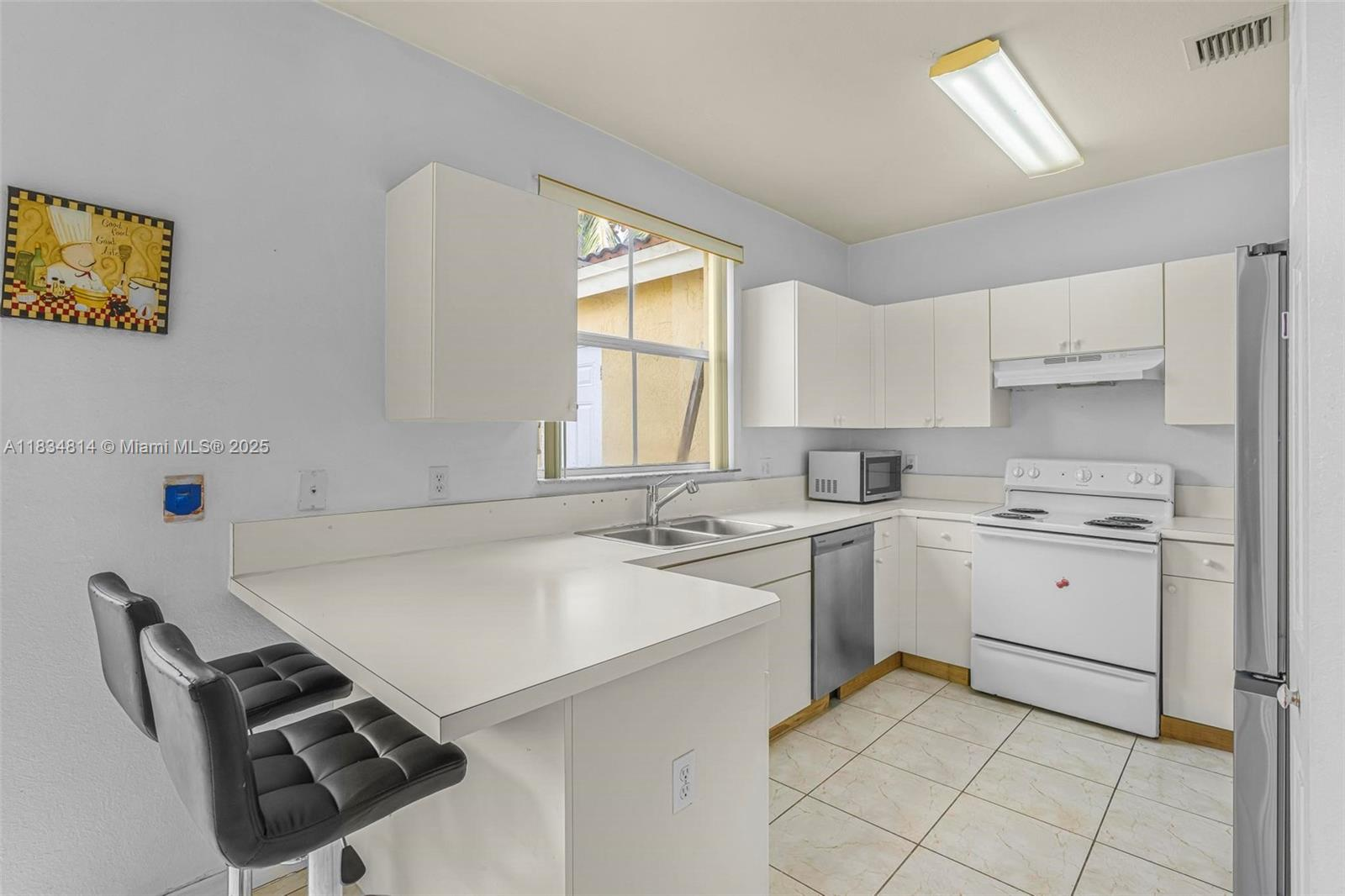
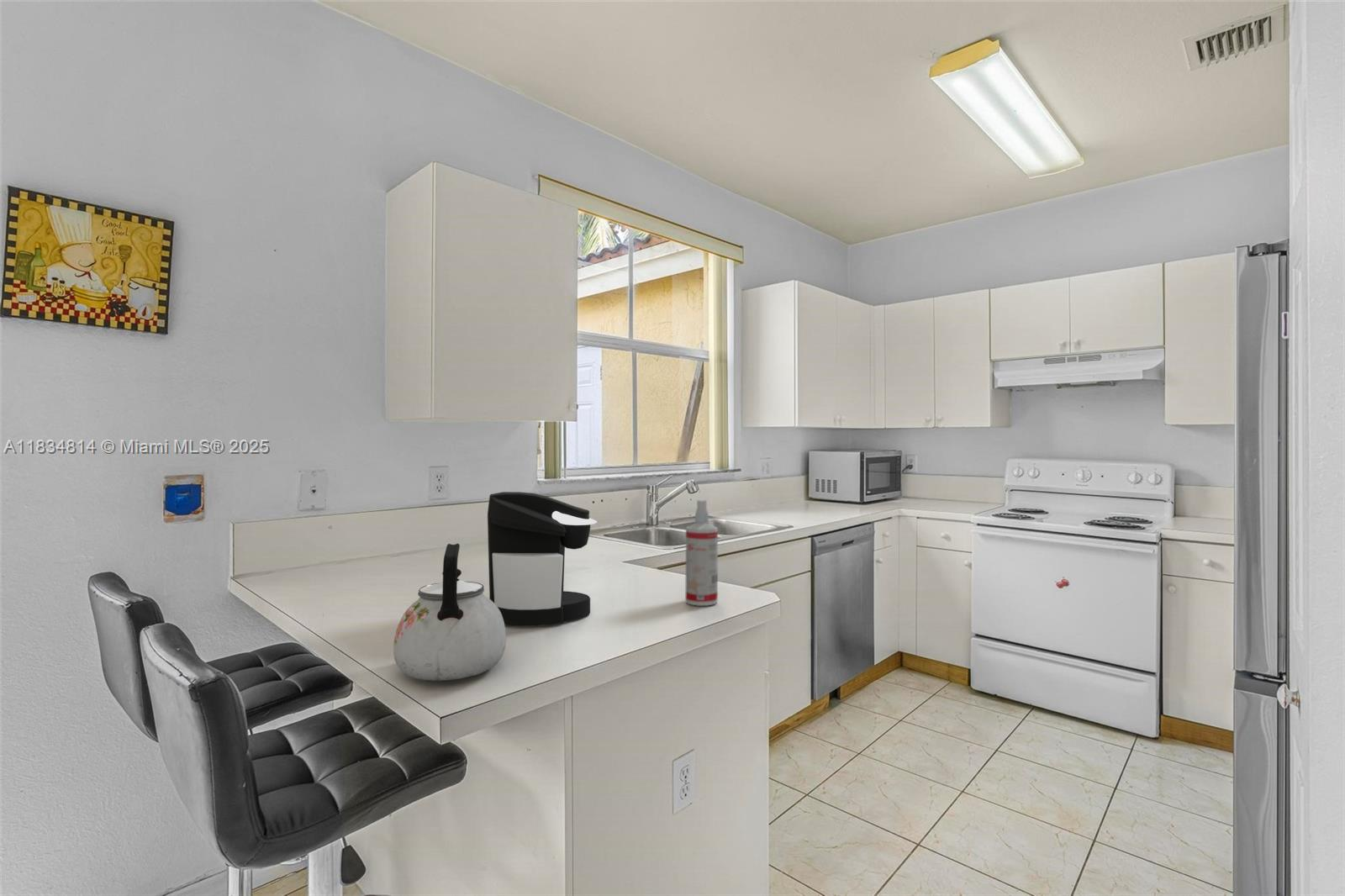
+ kettle (451, 607)
+ spray bottle (701, 551)
+ coffee maker (542, 553)
